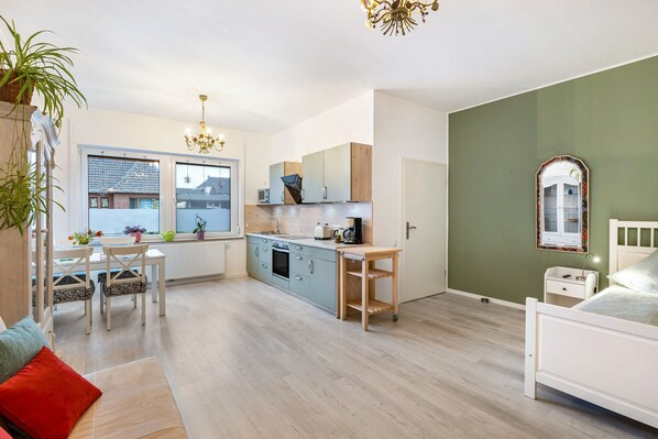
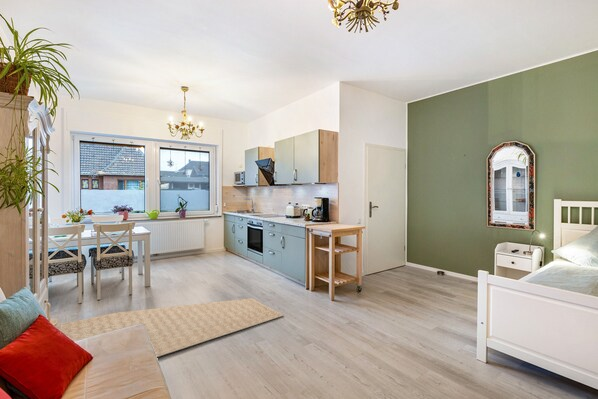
+ rug (176, 319)
